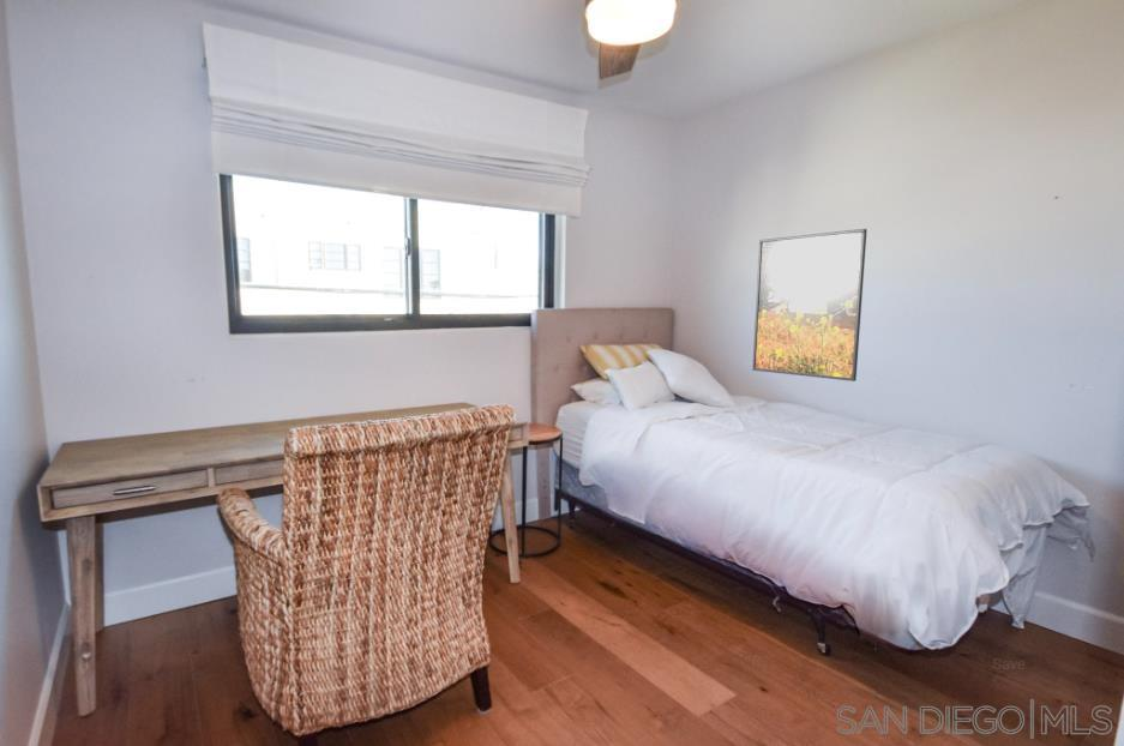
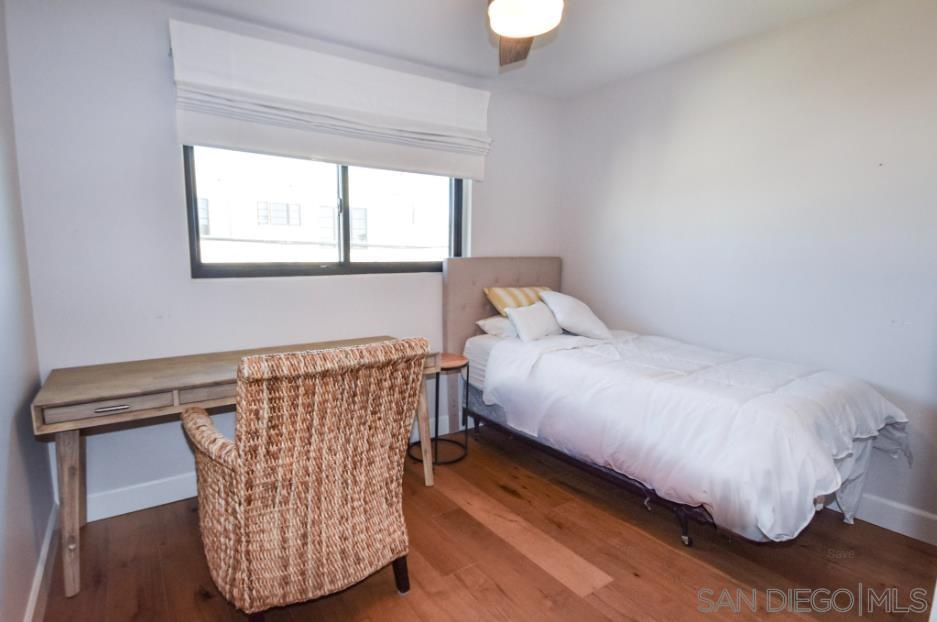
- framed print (804, 306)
